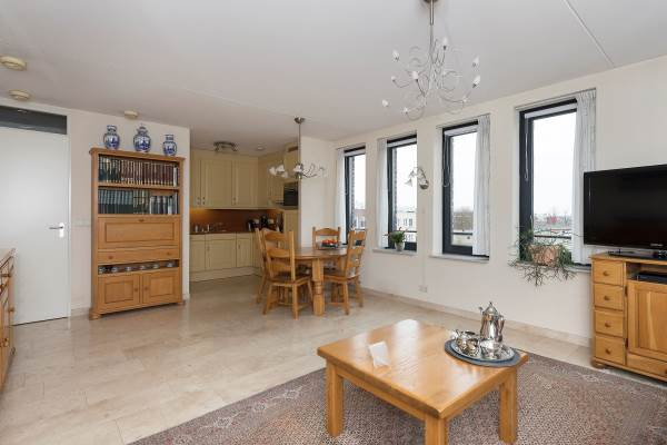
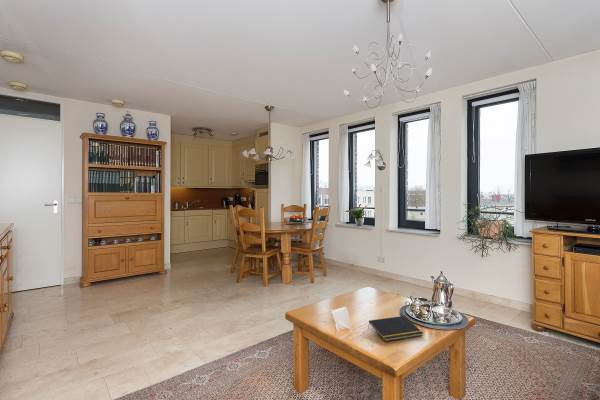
+ notepad (395, 327)
